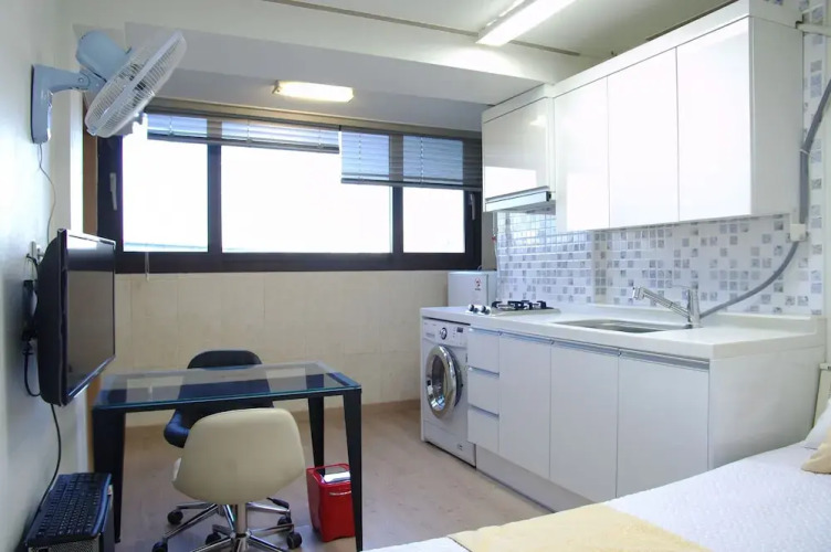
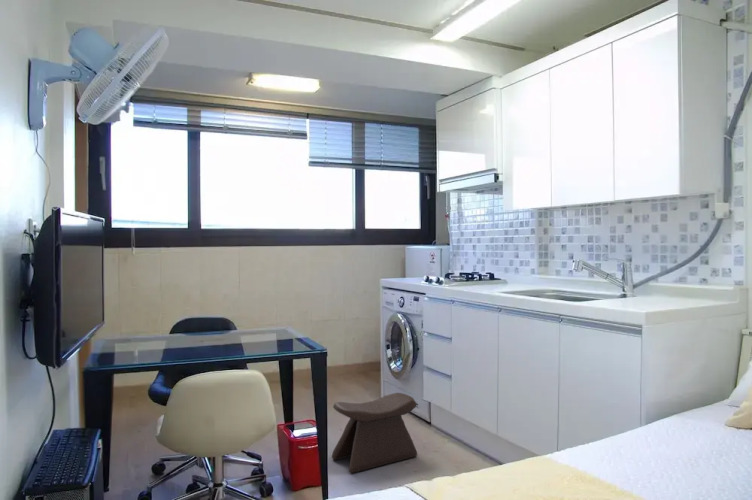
+ stool (375, 428)
